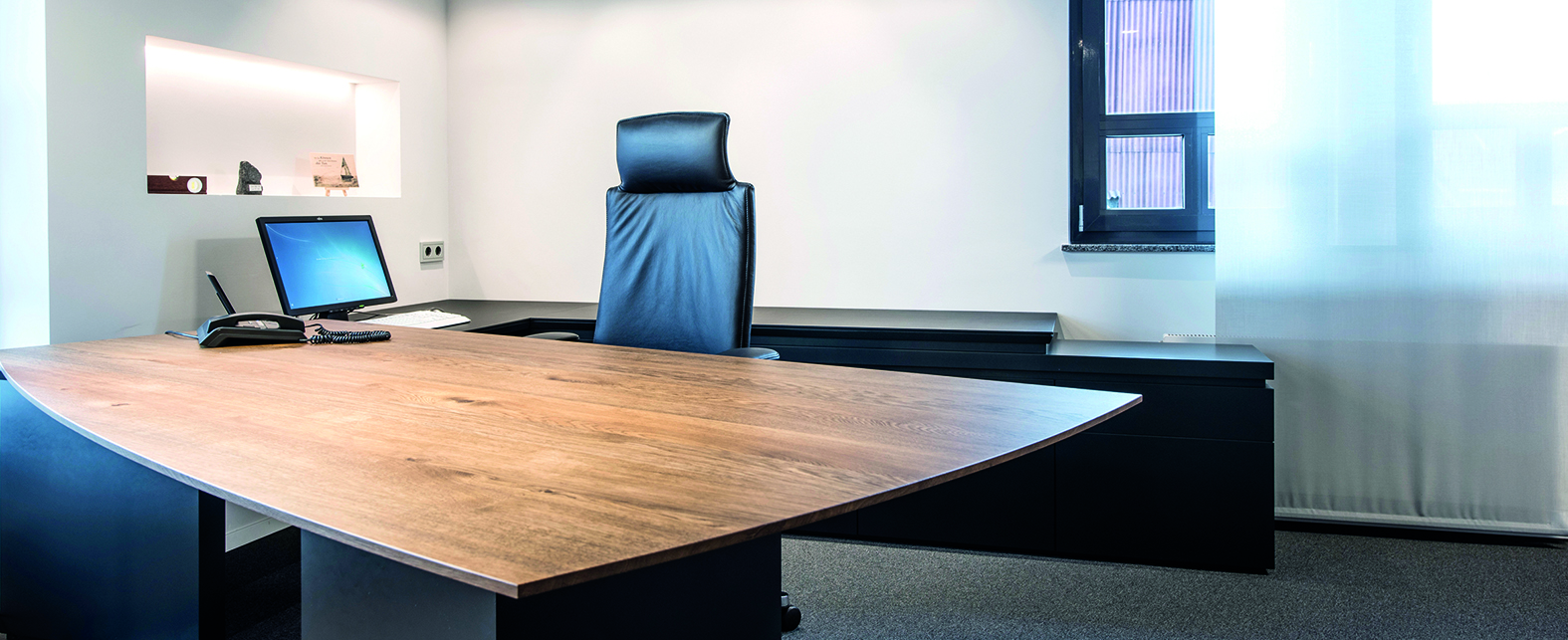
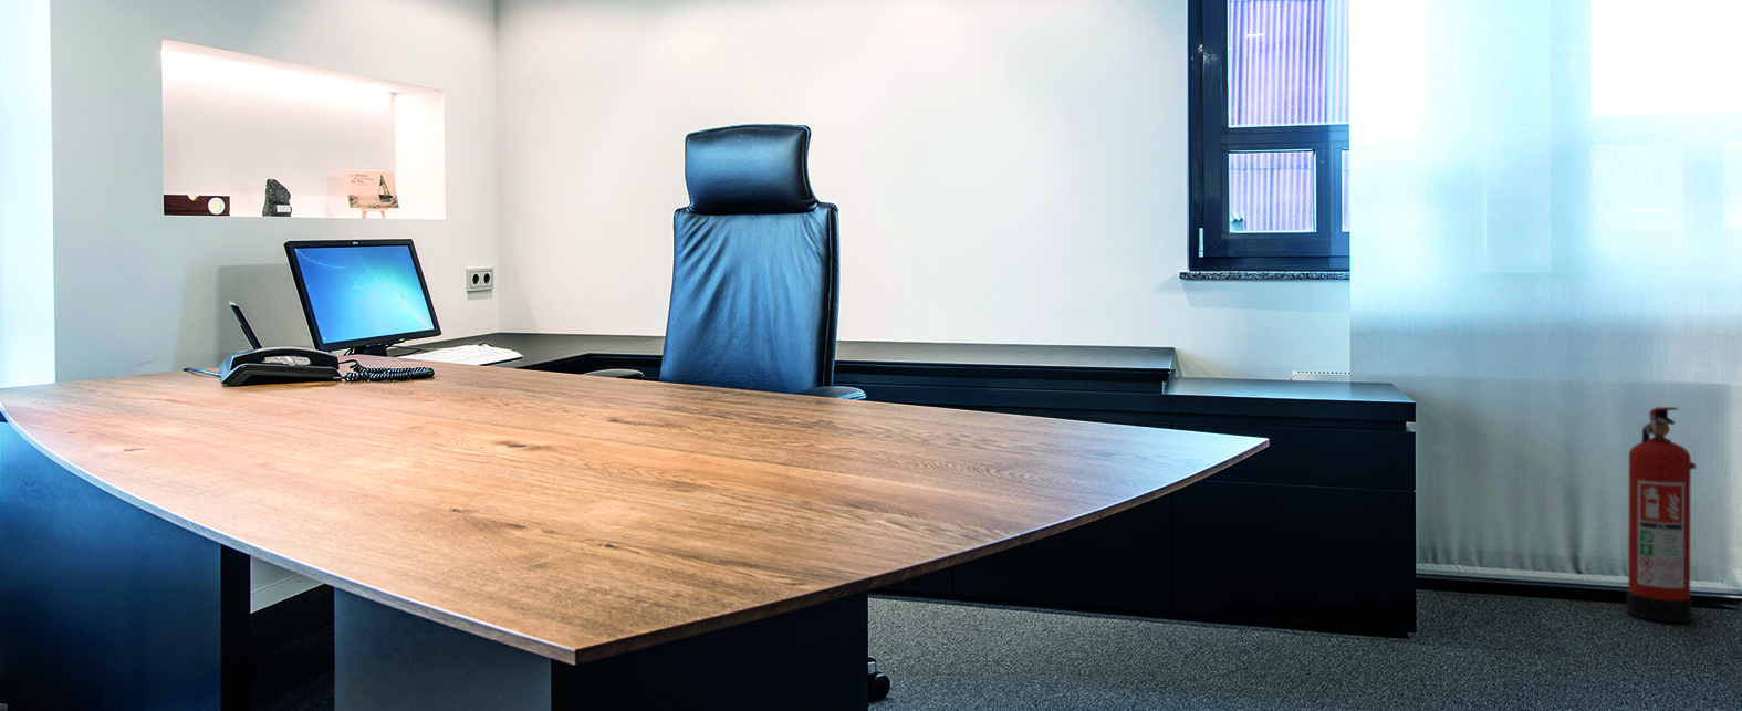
+ fire extinguisher (1659, 510)
